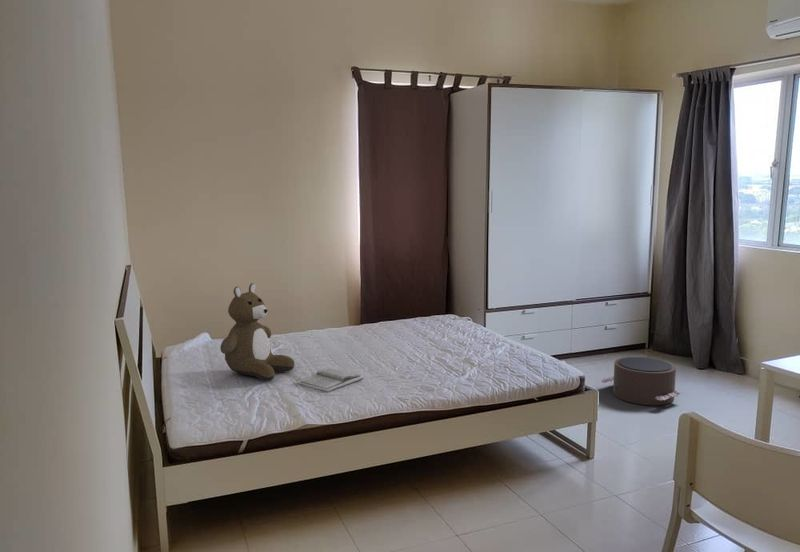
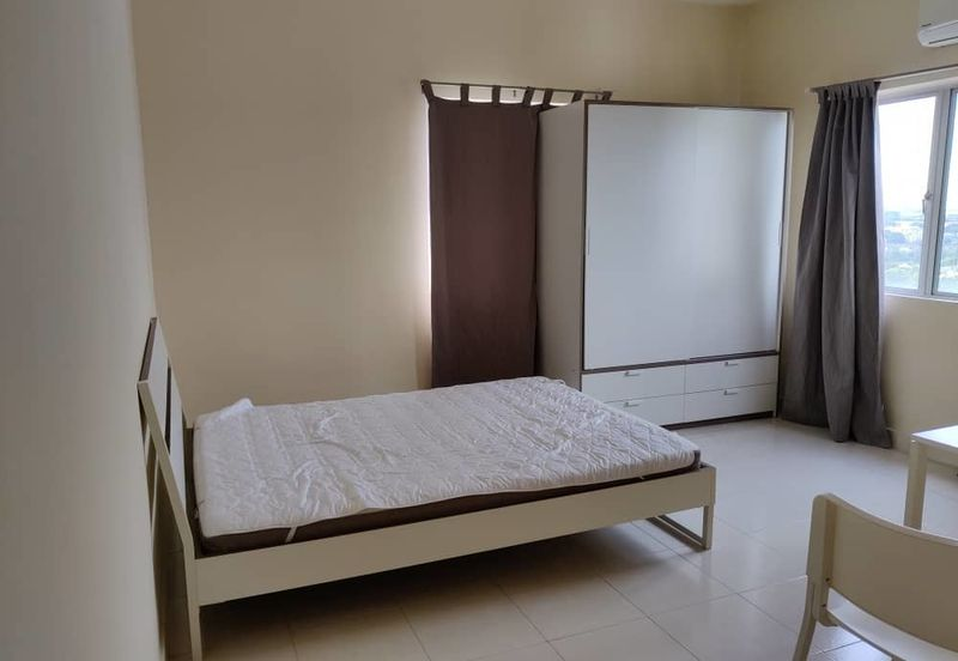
- pouf (640, 380)
- book (330, 378)
- teddy bear (257, 330)
